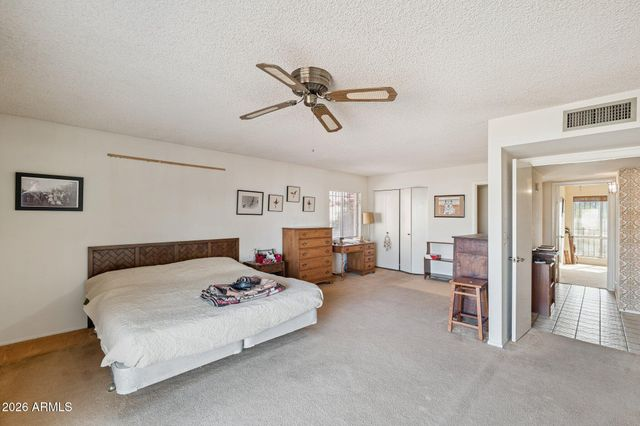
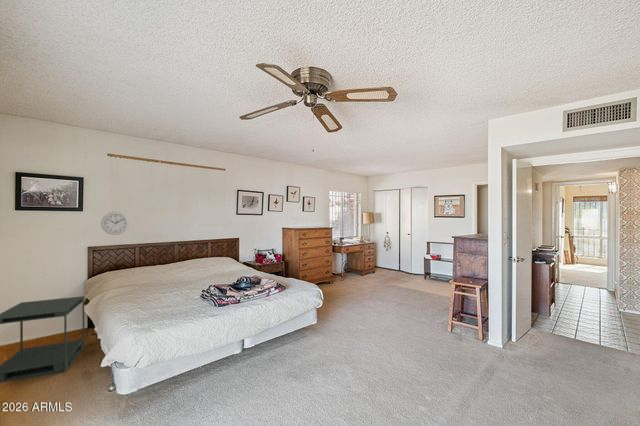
+ wall clock (115, 223)
+ side table (42, 345)
